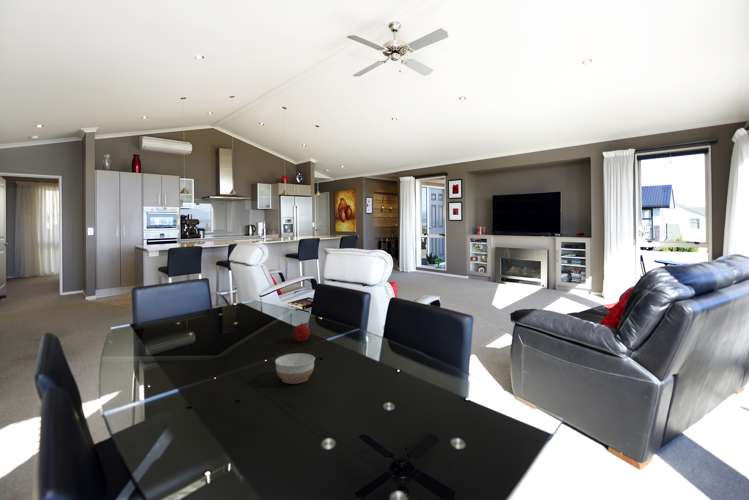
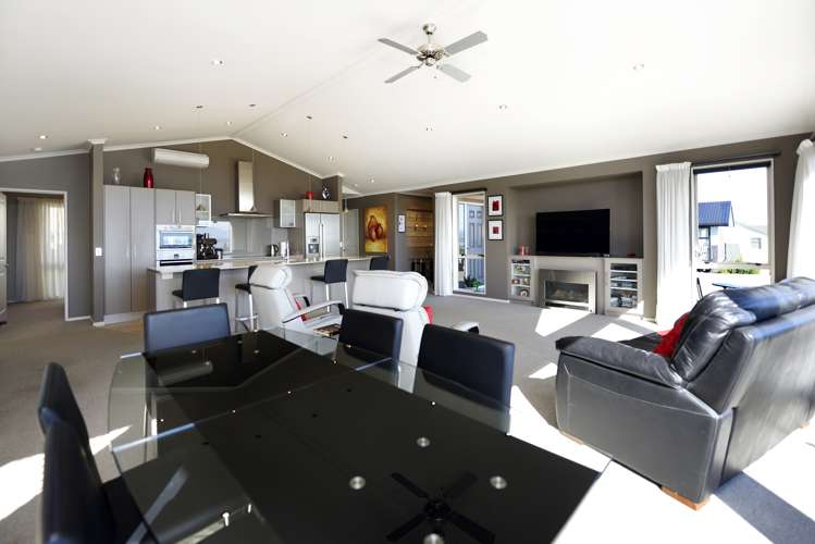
- fruit (301, 331)
- bowl (295, 368)
